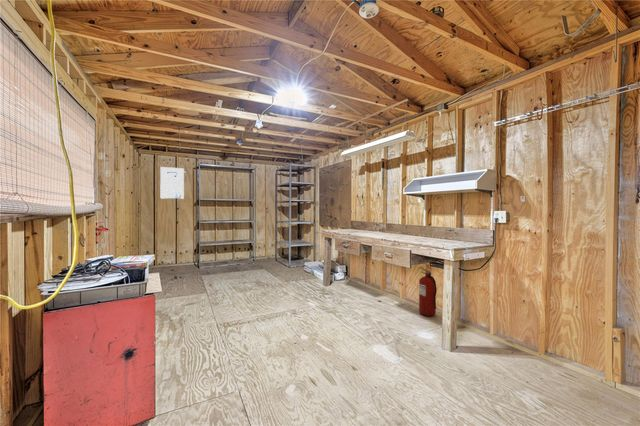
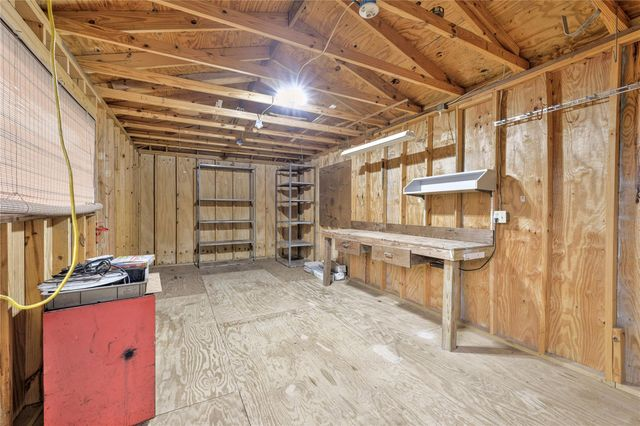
- fire extinguisher (428, 292)
- wall art (172, 183)
